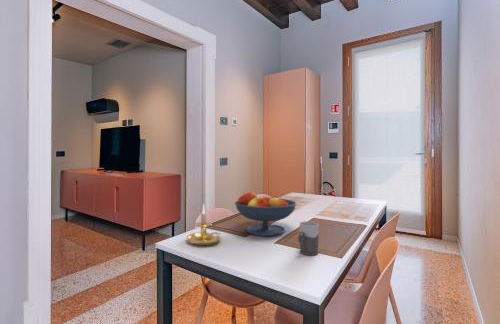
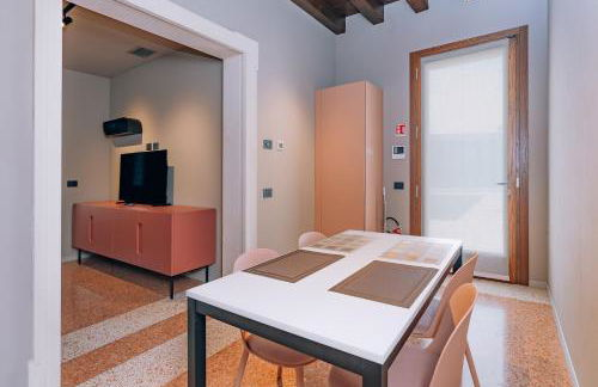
- fruit bowl (265, 211)
- candle holder (205, 222)
- mug (306, 238)
